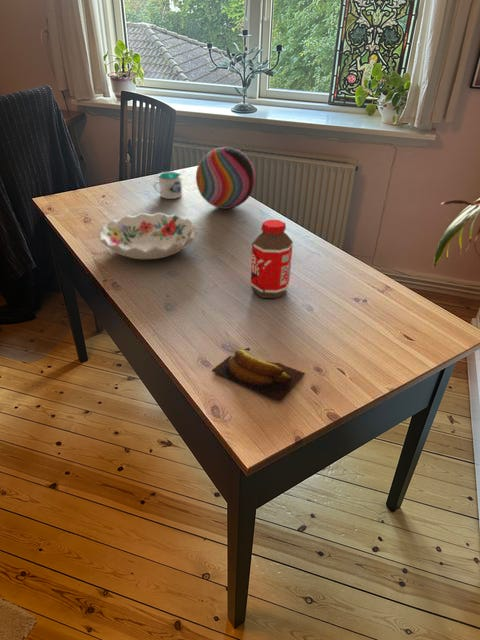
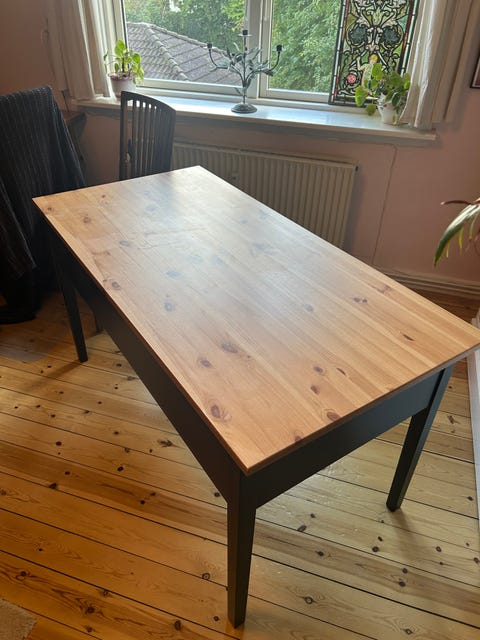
- decorative bowl (149, 239)
- banana (259, 364)
- mug (167, 185)
- decorative ball (225, 178)
- bottle (271, 258)
